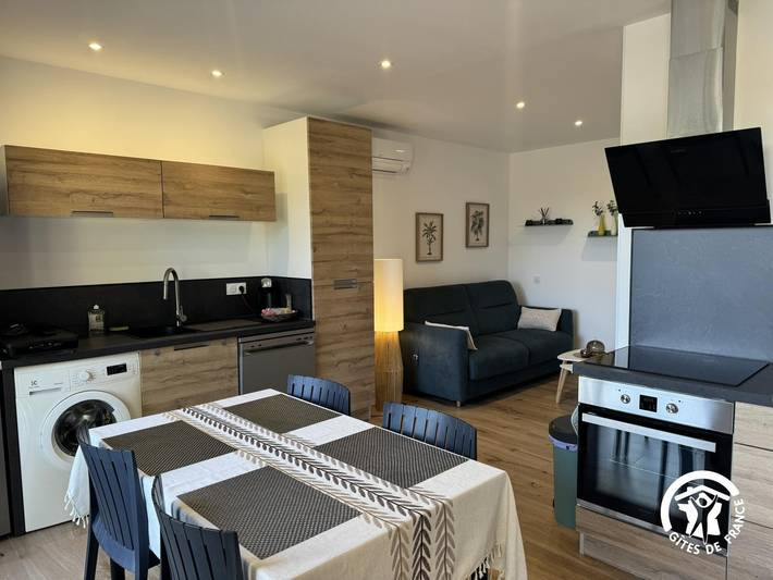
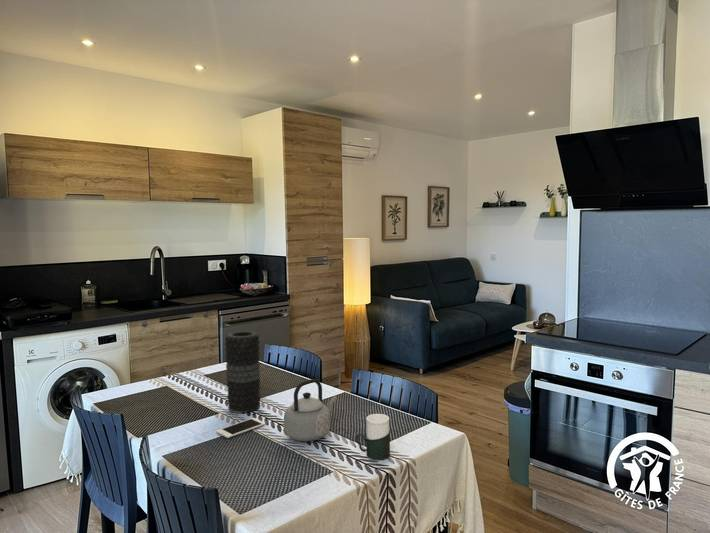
+ vase (243, 370)
+ cup (373, 436)
+ cell phone (241, 427)
+ teapot (311, 406)
